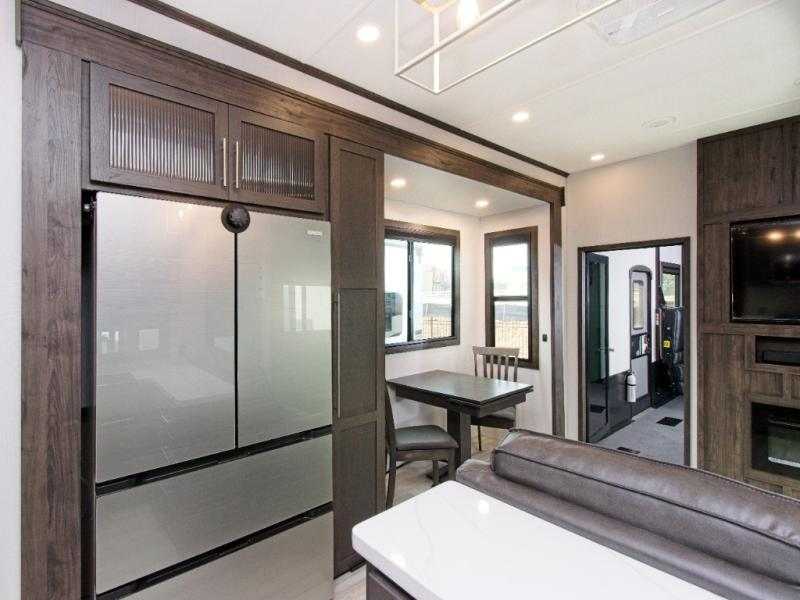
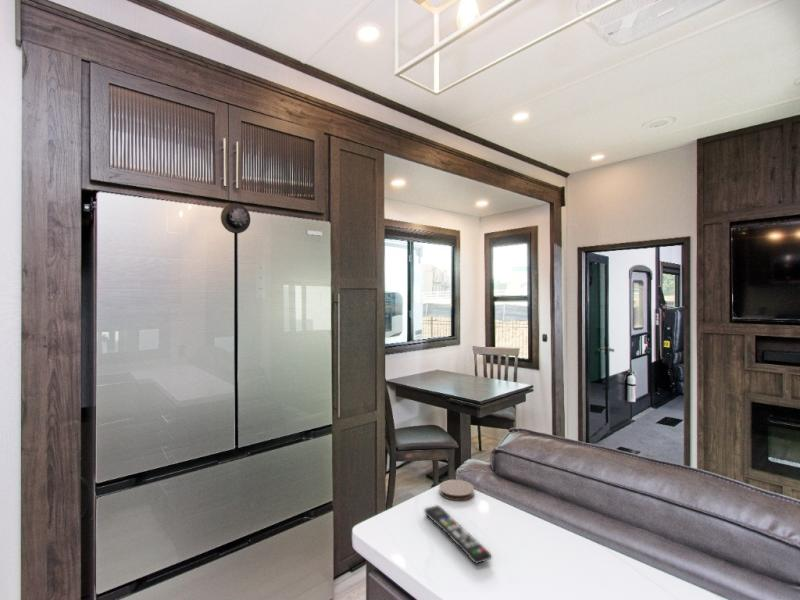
+ remote control (454, 531)
+ coaster (456, 489)
